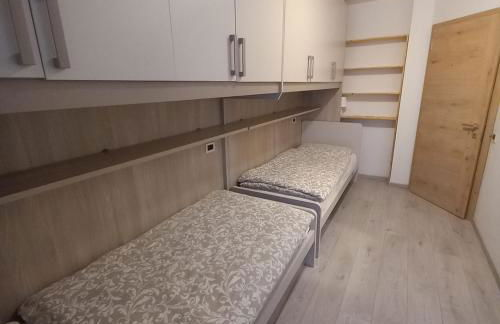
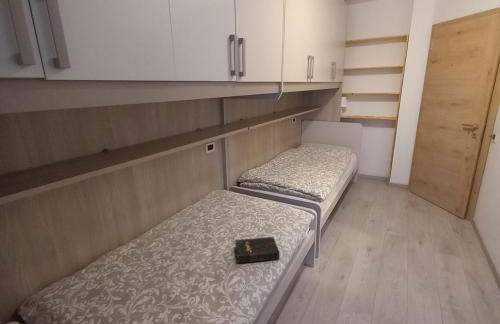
+ hardback book (256, 249)
